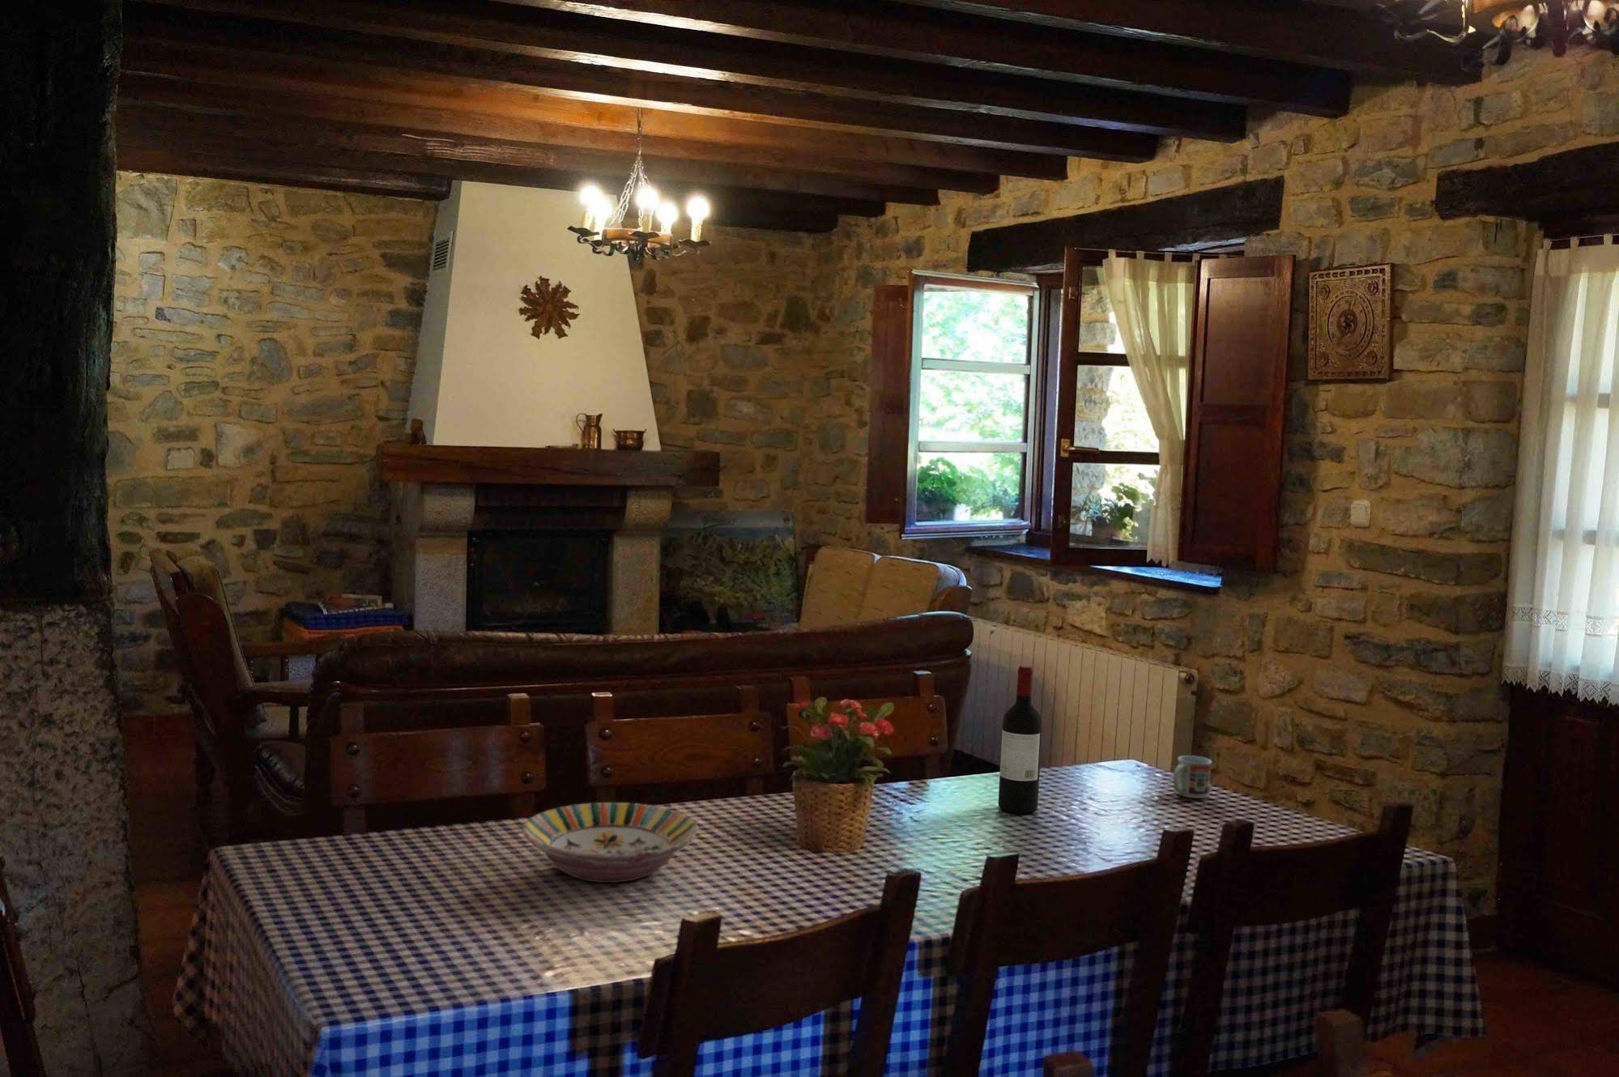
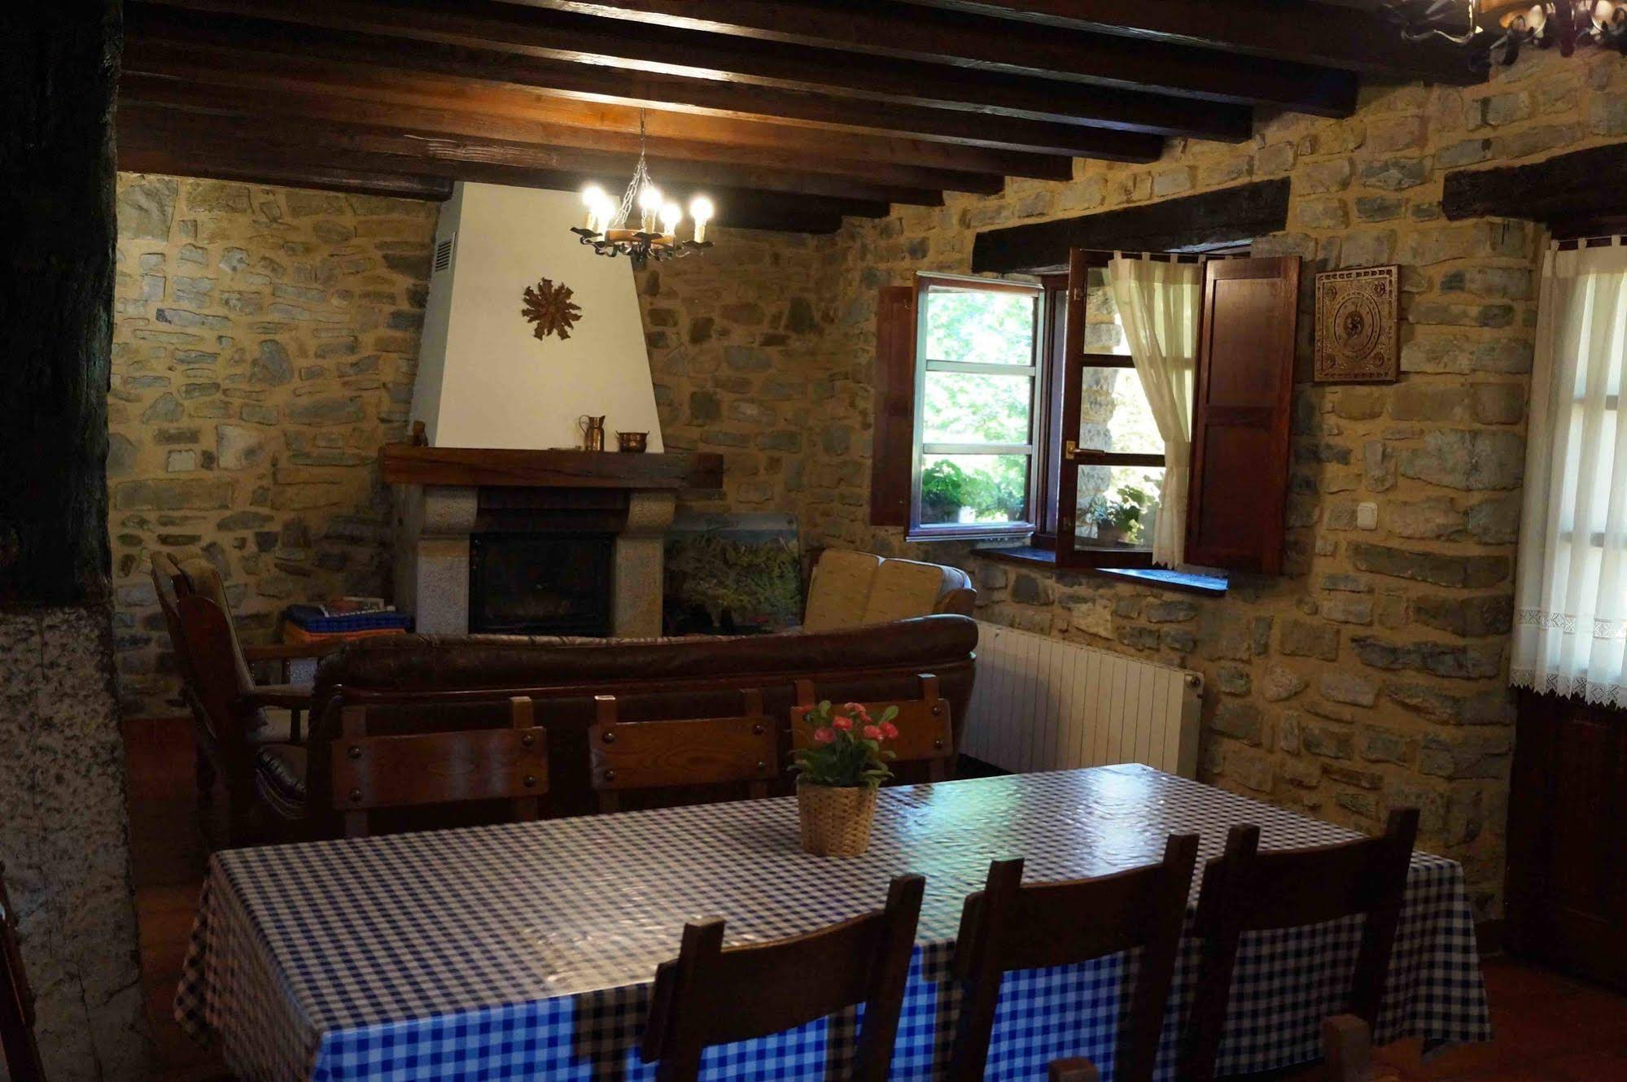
- serving bowl (609, 847)
- cup (1190, 778)
- wine bottle (1022, 738)
